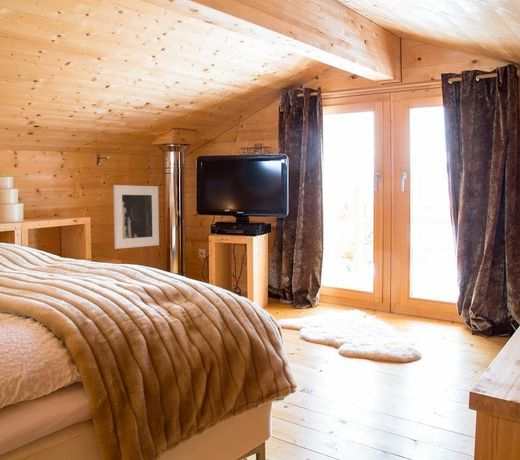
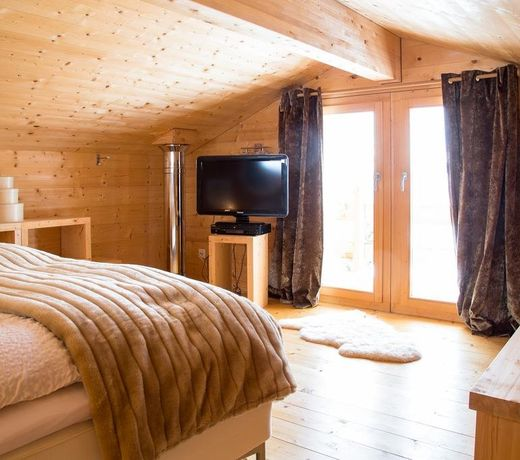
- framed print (137, 216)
